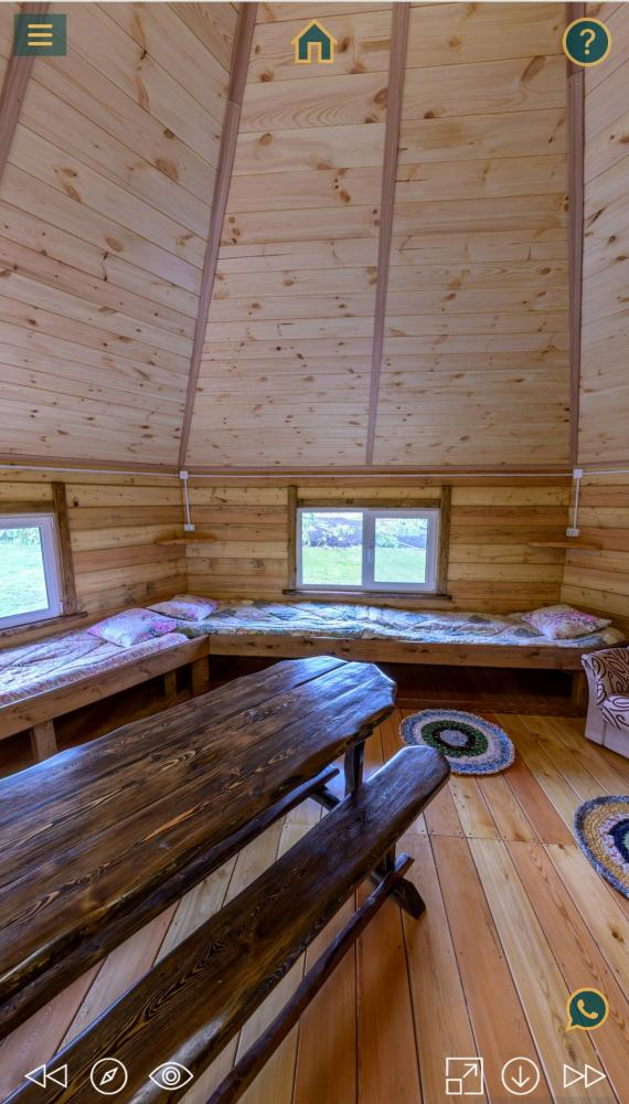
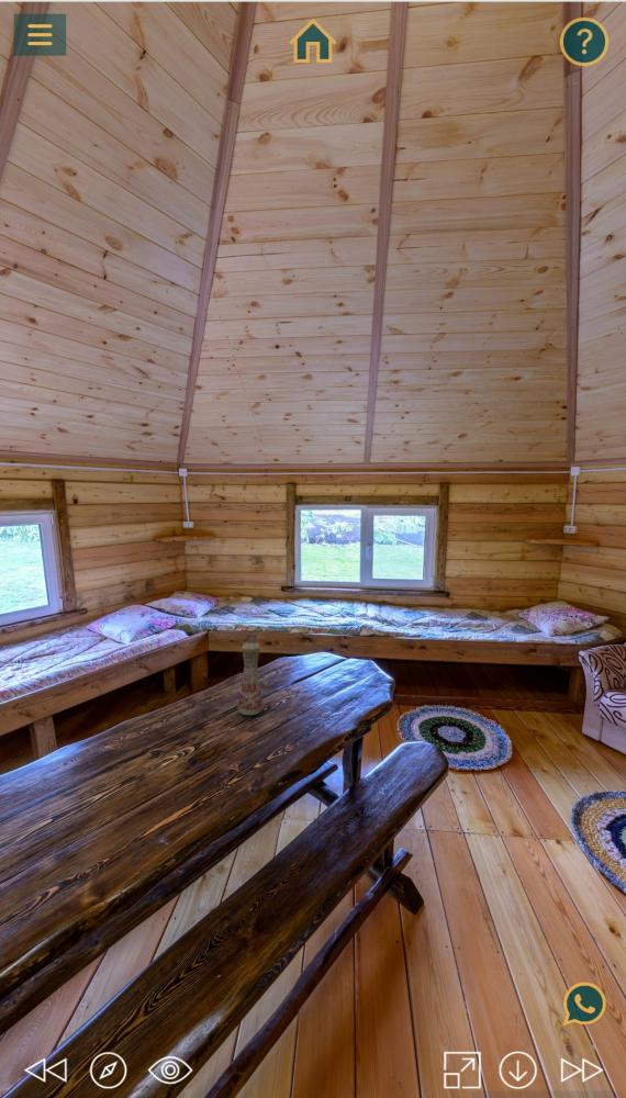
+ bottle (250, 671)
